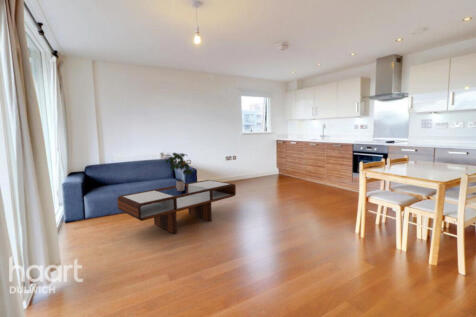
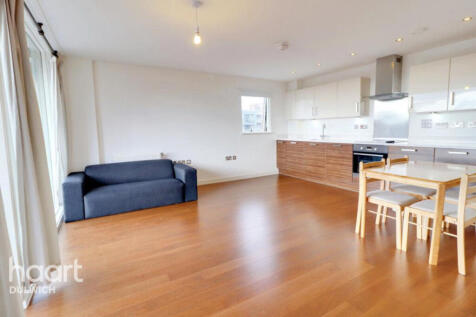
- coffee table (182, 205)
- potted plant (179, 171)
